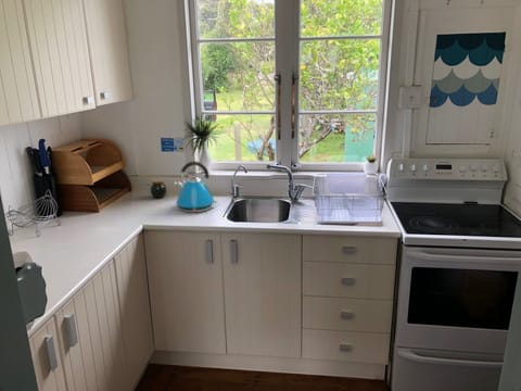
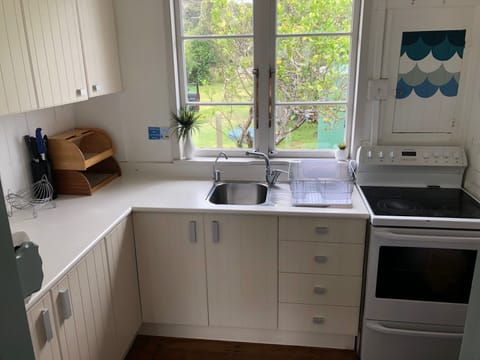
- kettle (195, 185)
- jar (157, 188)
